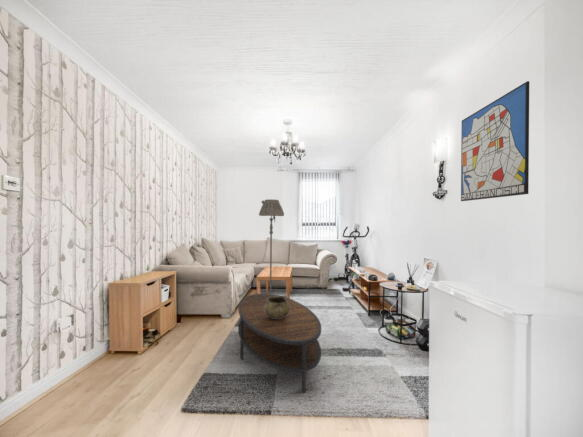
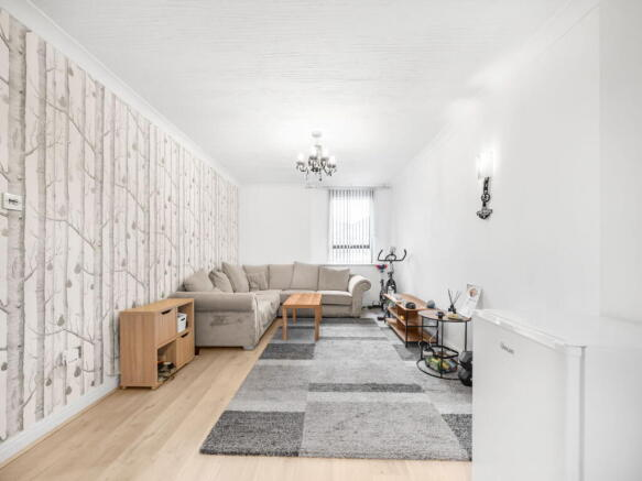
- decorative bowl (277, 308)
- coffee table (275, 332)
- floor lamp (271, 256)
- wall art (489, 151)
